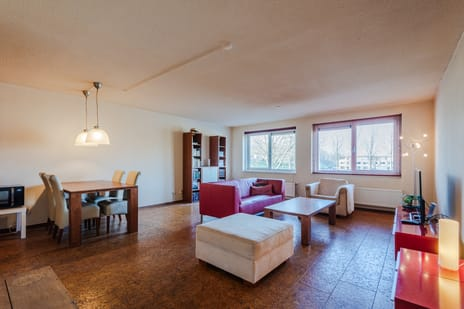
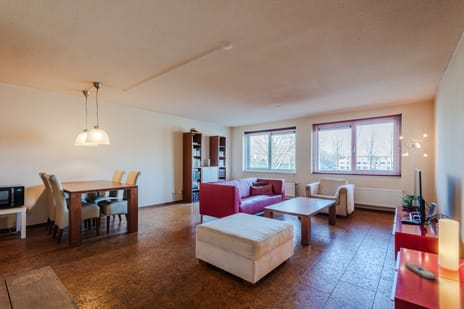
+ remote control (420, 270)
